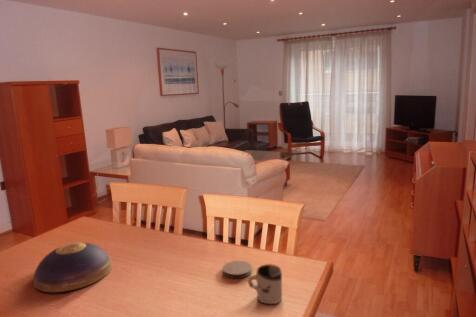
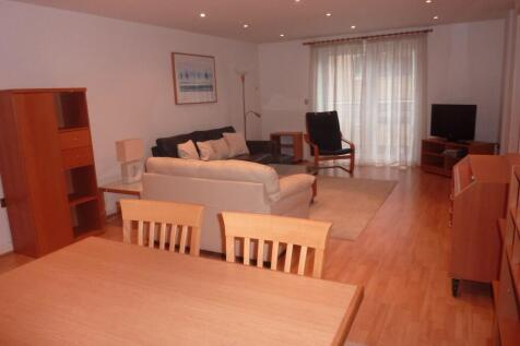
- decorative bowl (72, 259)
- coaster (237, 269)
- cup (264, 283)
